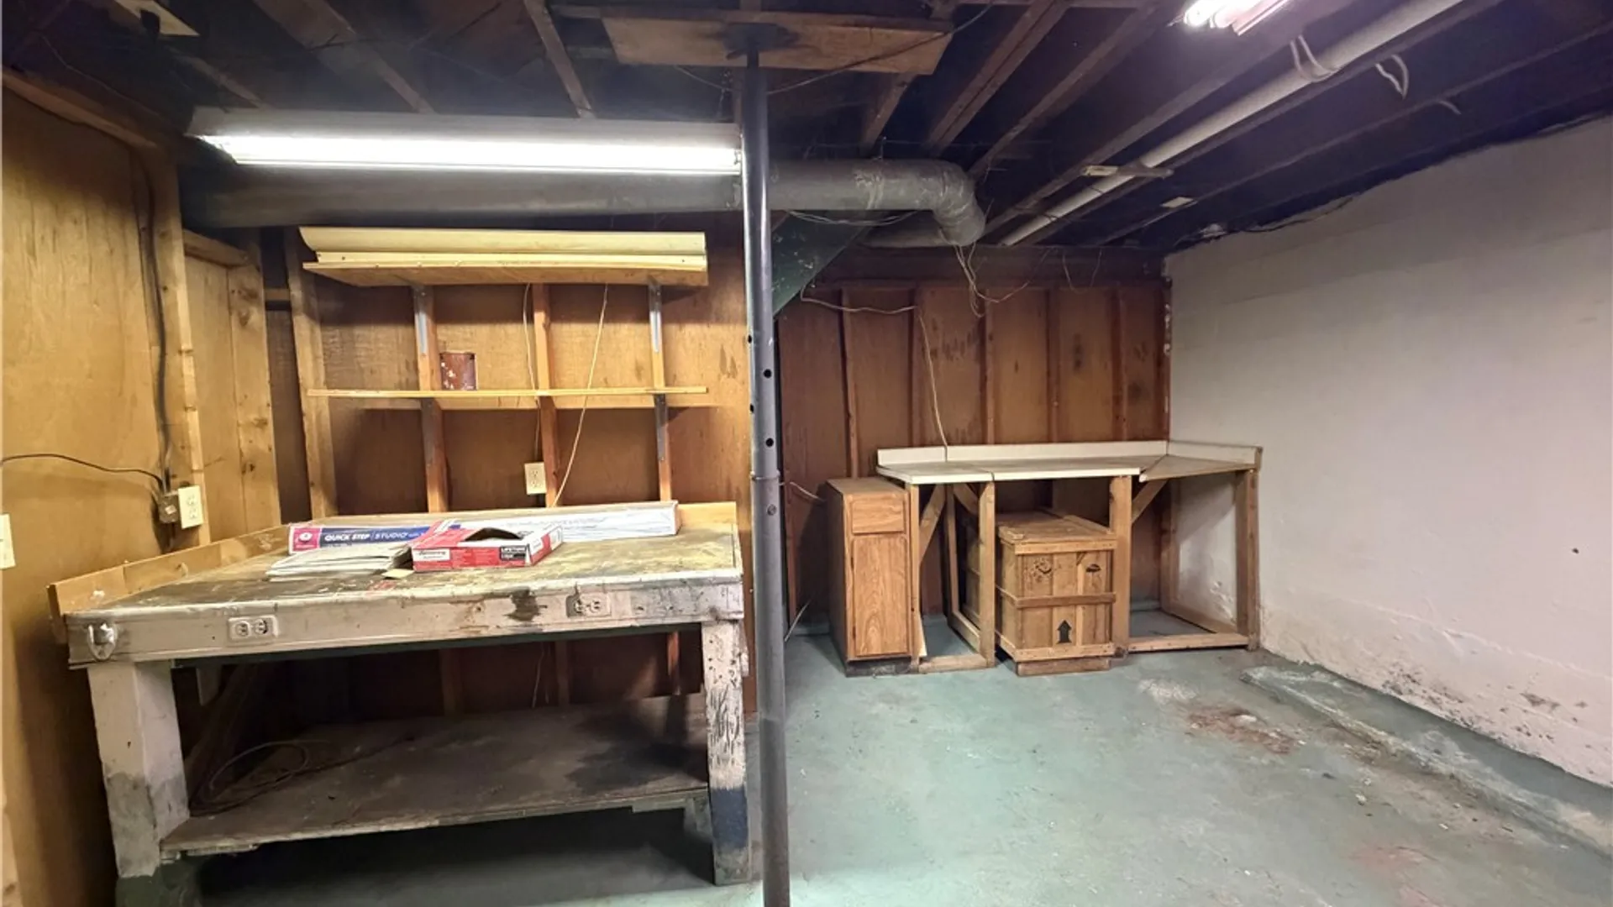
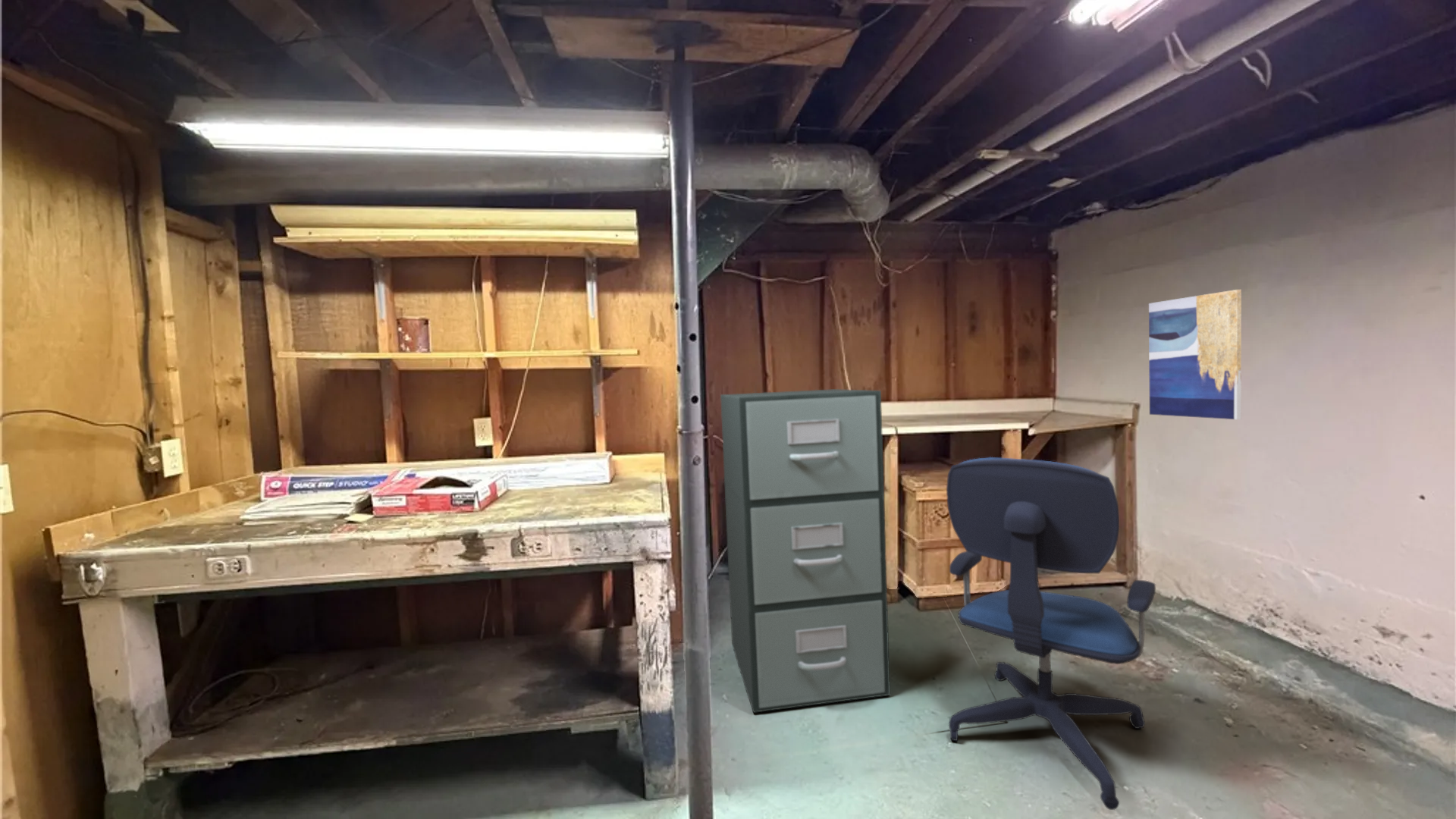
+ filing cabinet (799, 533)
+ office chair (1046, 594)
+ wall art (1191, 357)
